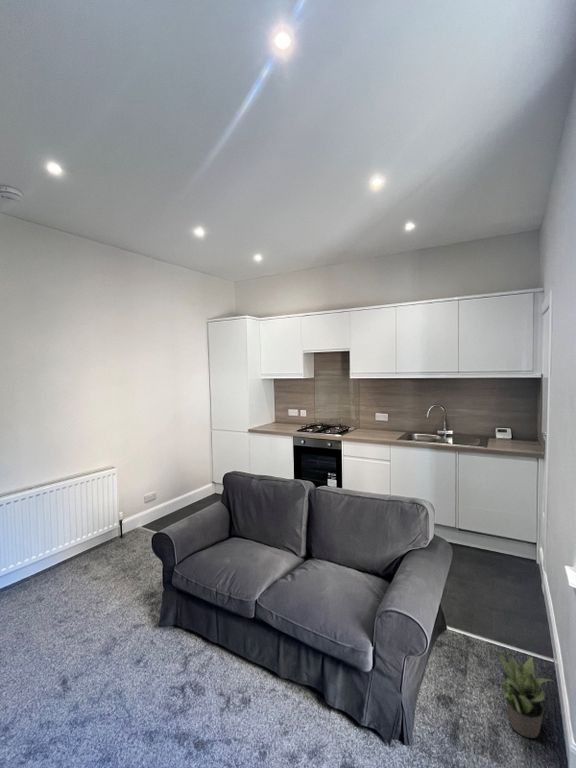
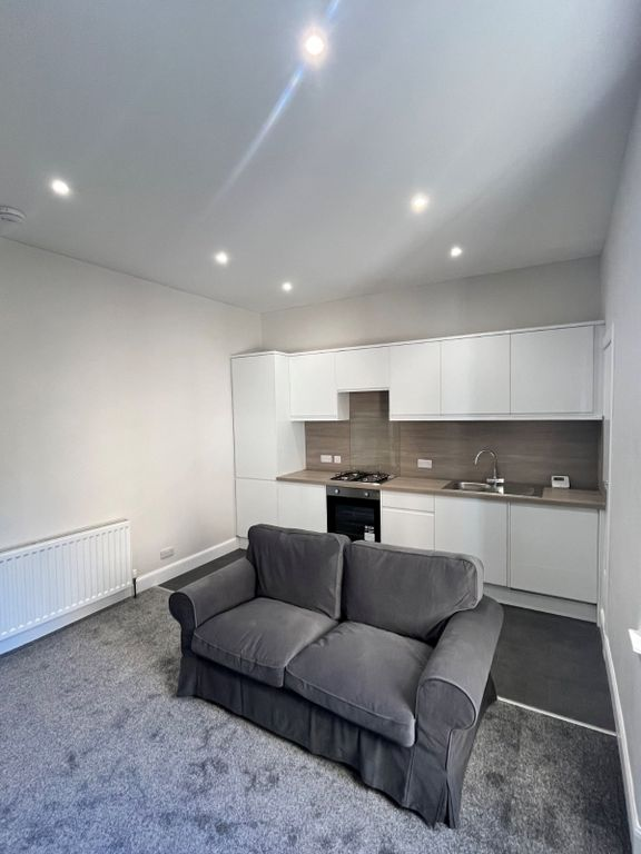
- potted plant (527, 690)
